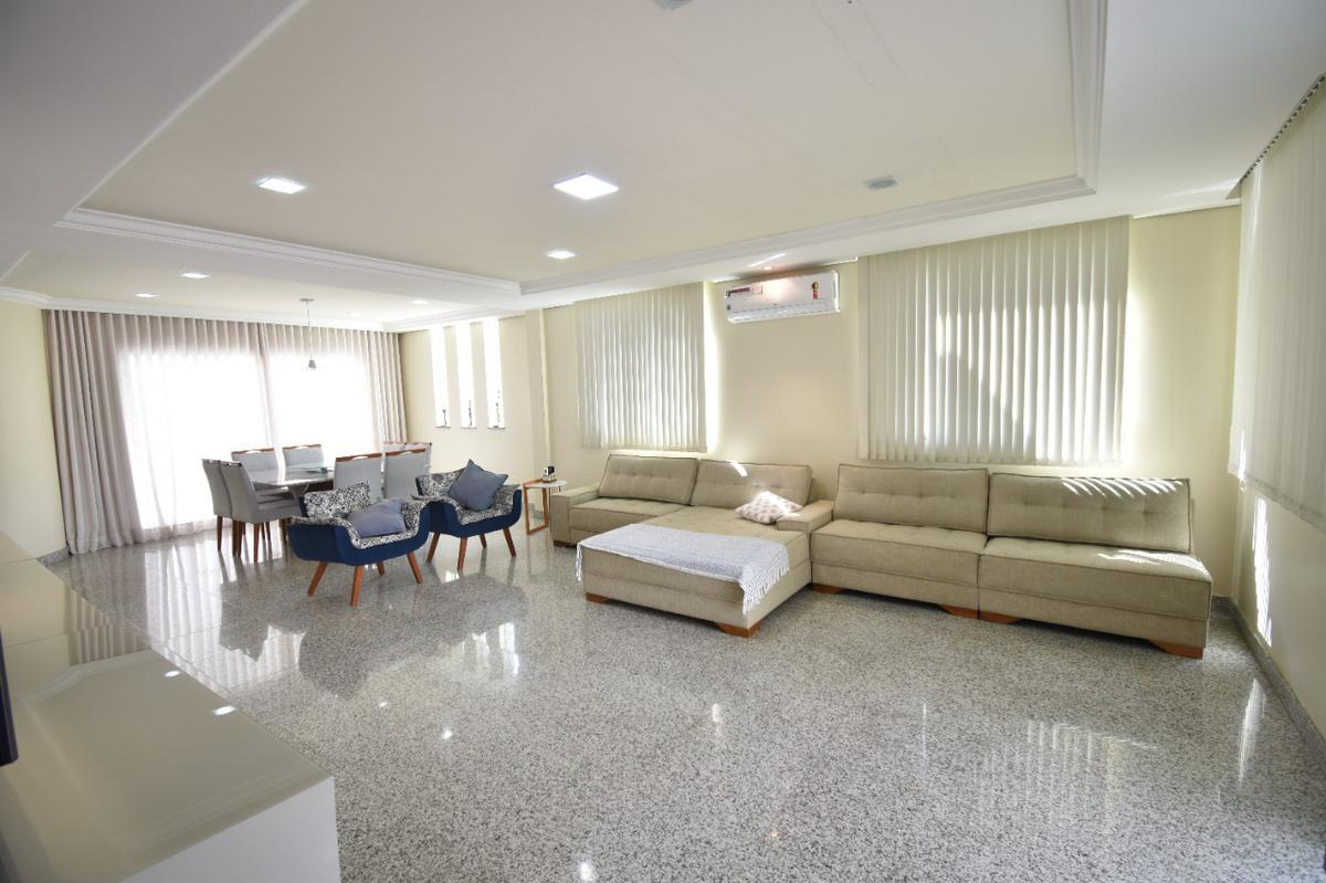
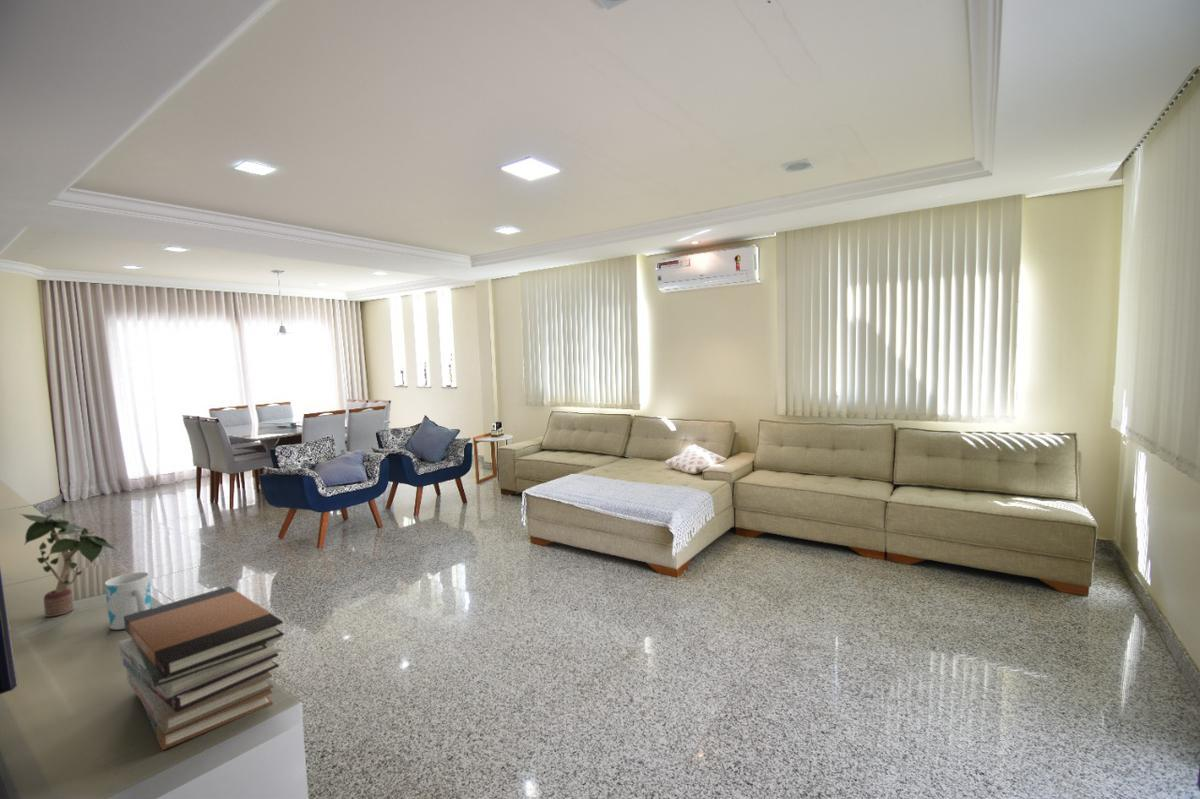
+ book stack (201, 656)
+ mug (132, 601)
+ potted plant (66, 555)
